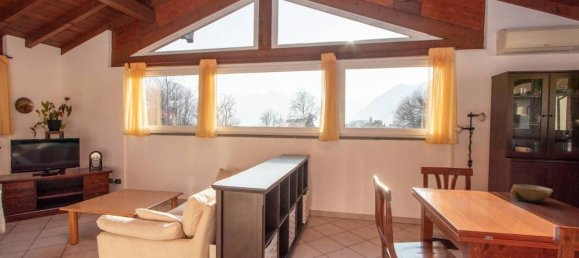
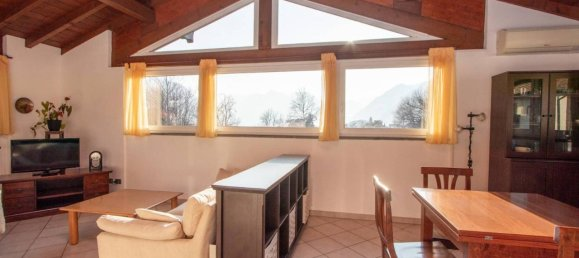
- bowl (530, 193)
